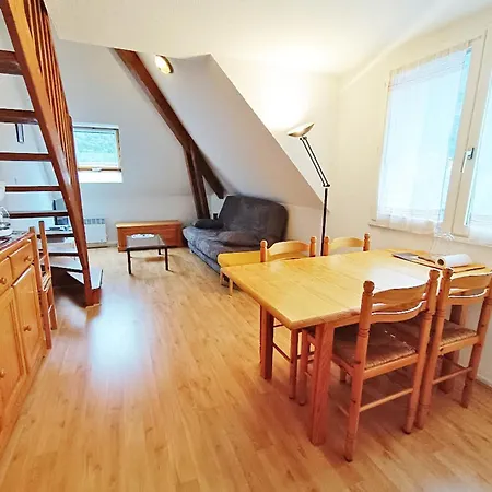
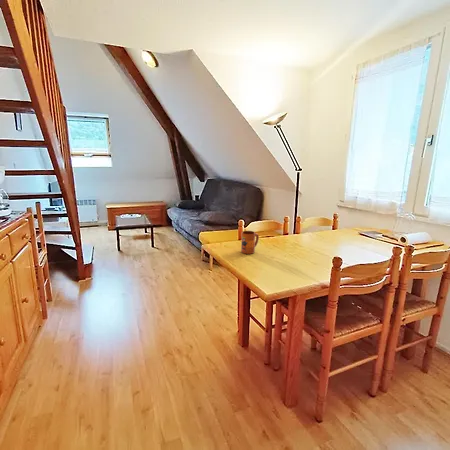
+ mug (250, 241)
